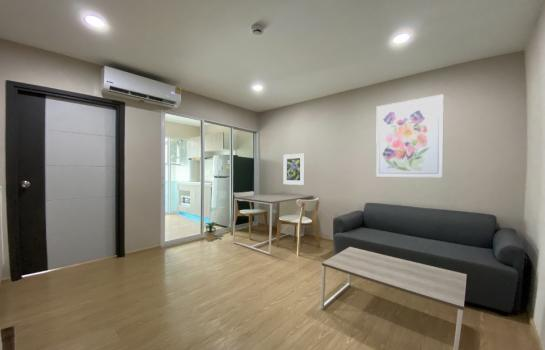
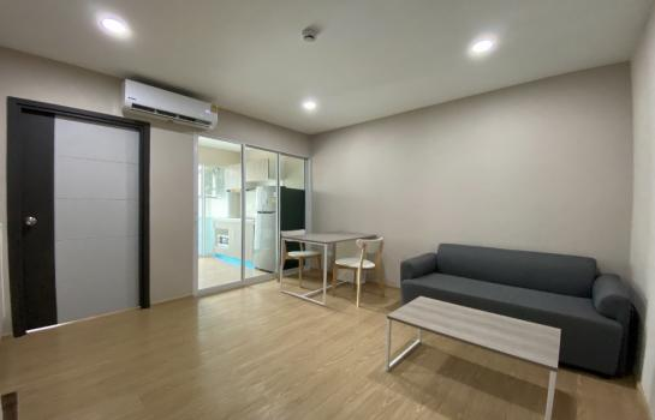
- potted plant (210, 231)
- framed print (293, 169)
- wall art (407, 139)
